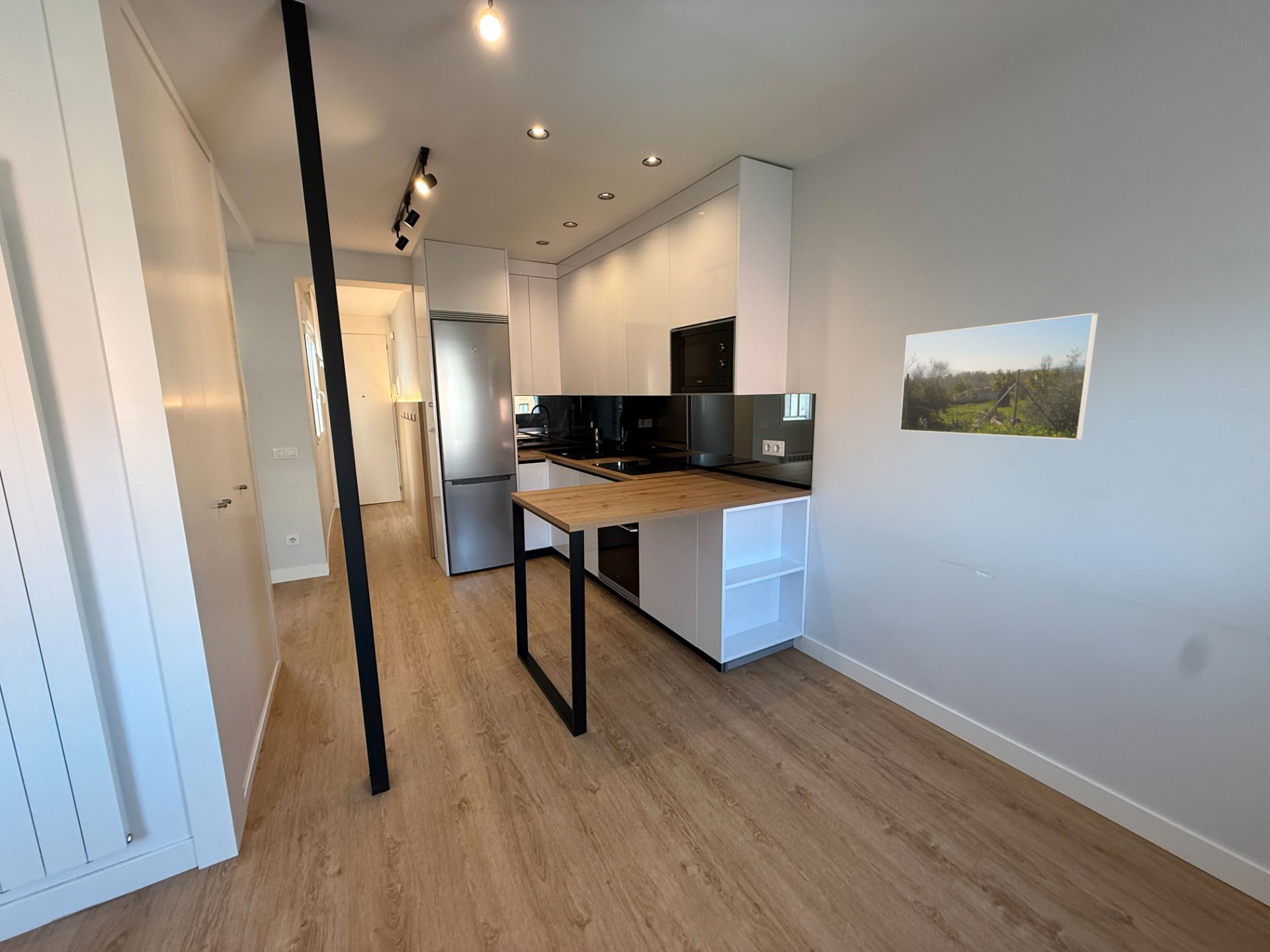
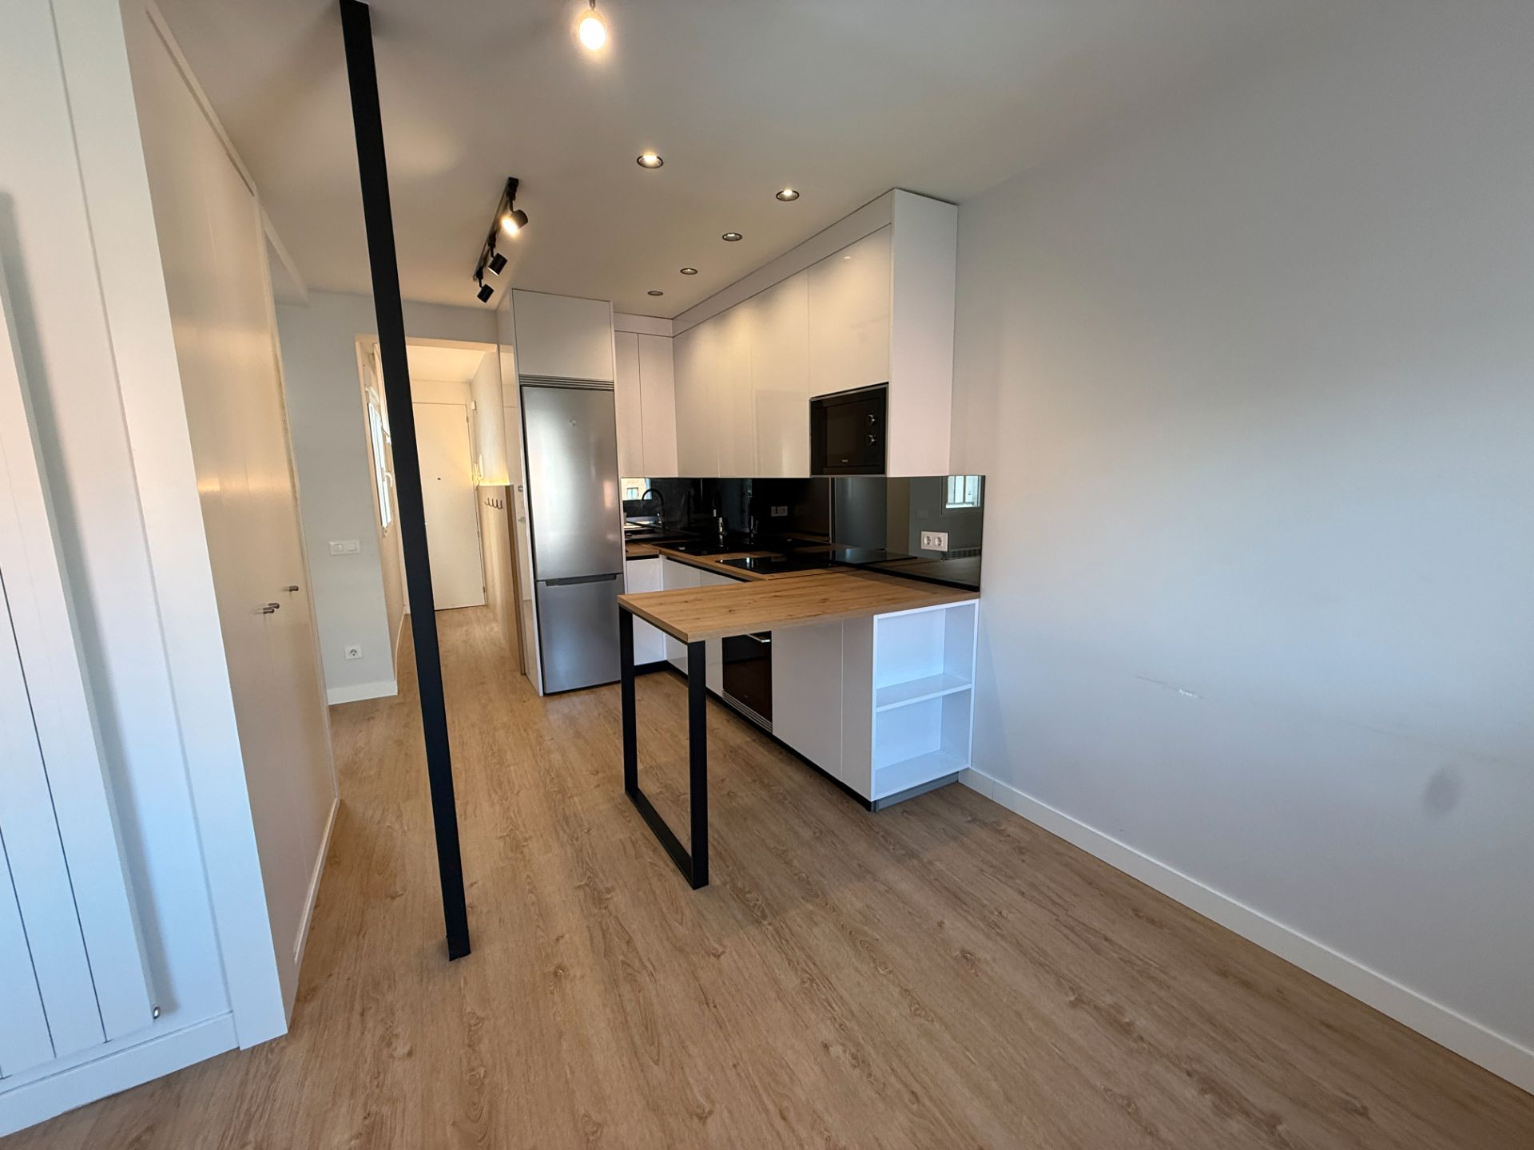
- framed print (983, 381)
